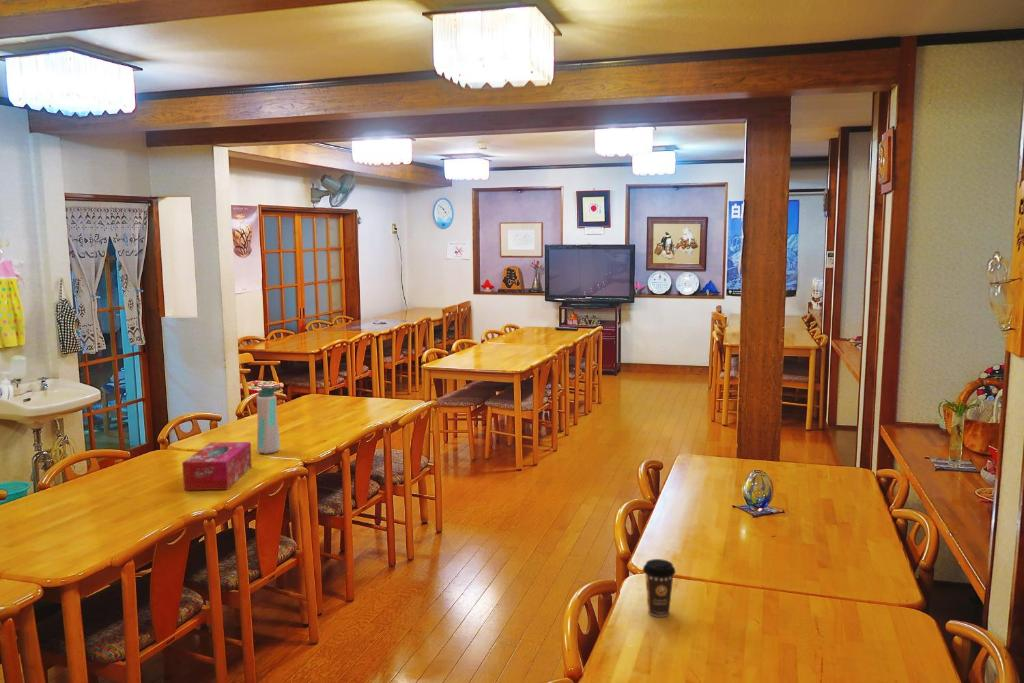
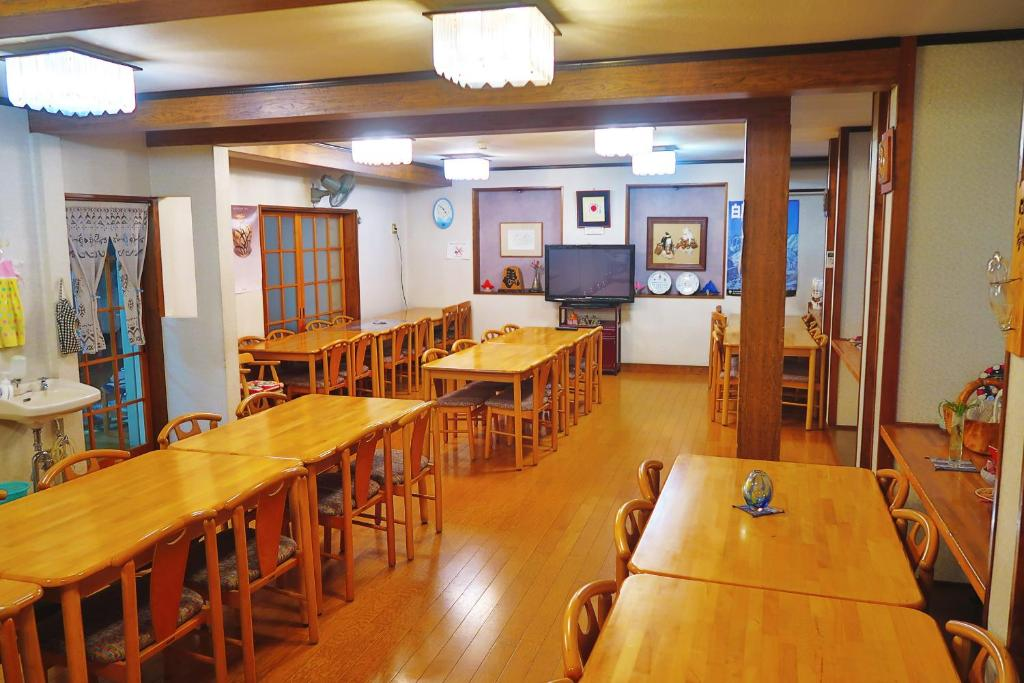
- tissue box (218, 464)
- coffee cup (658, 588)
- water bottle (269, 418)
